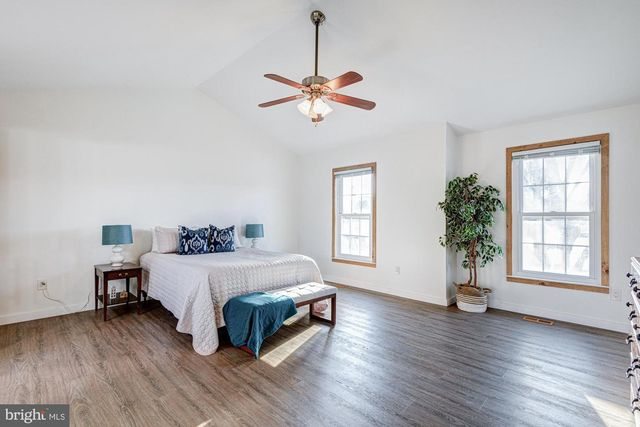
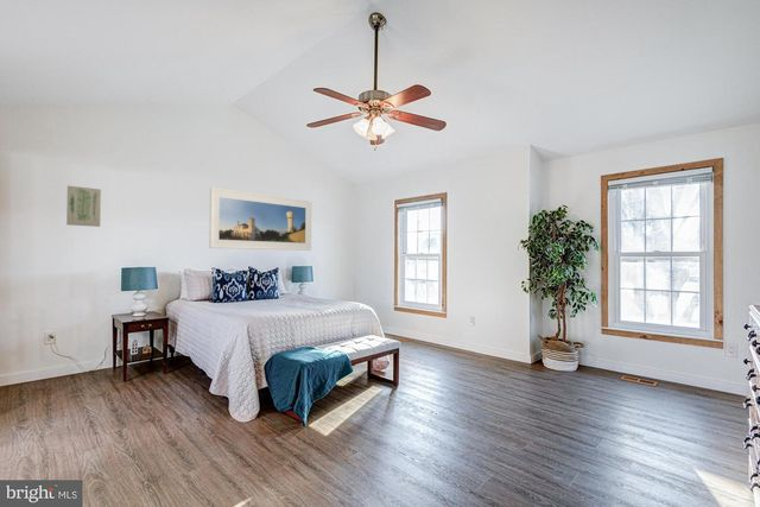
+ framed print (266, 222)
+ wall art (83, 207)
